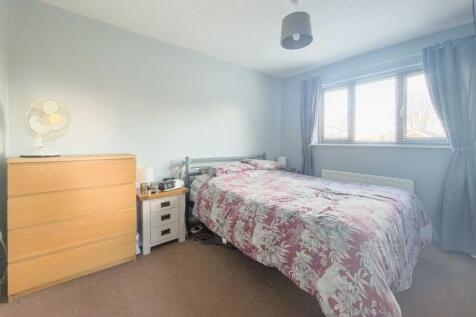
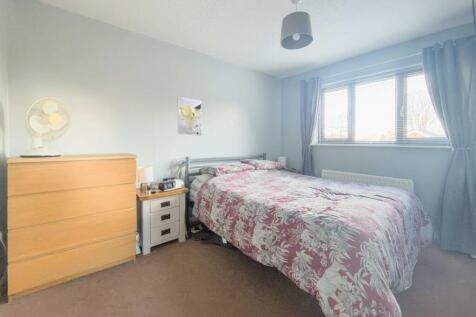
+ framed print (189, 116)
